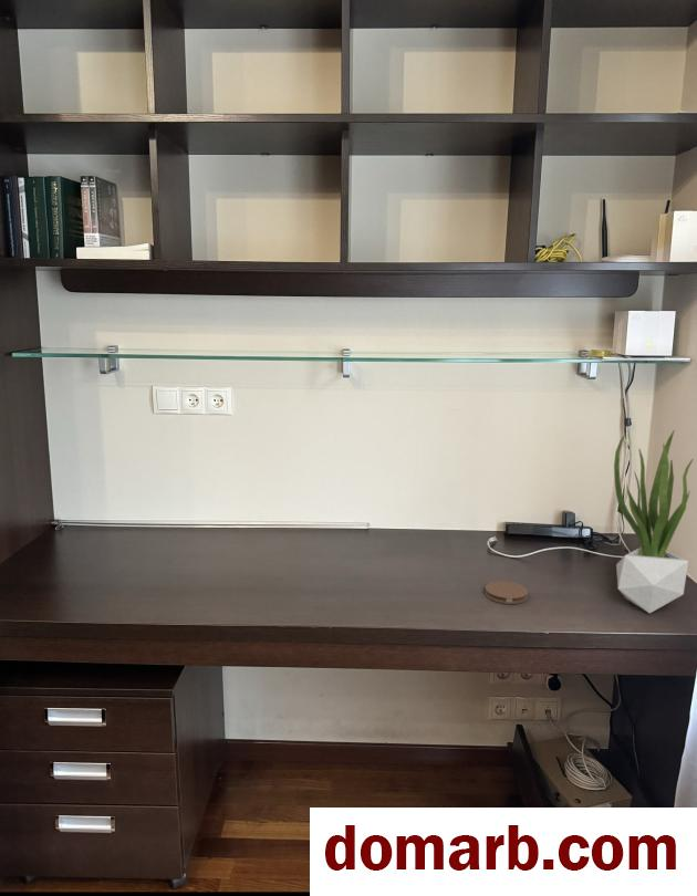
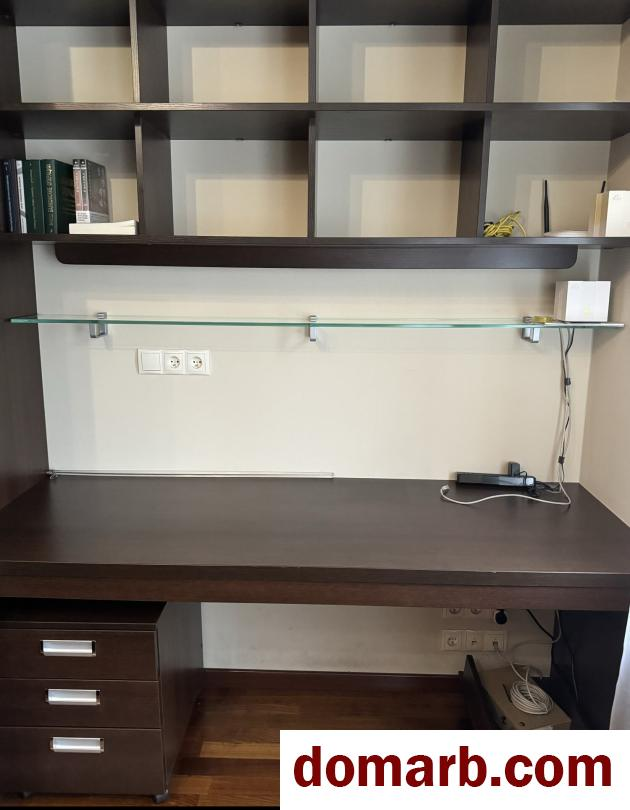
- potted plant (648, 521)
- coaster (506, 592)
